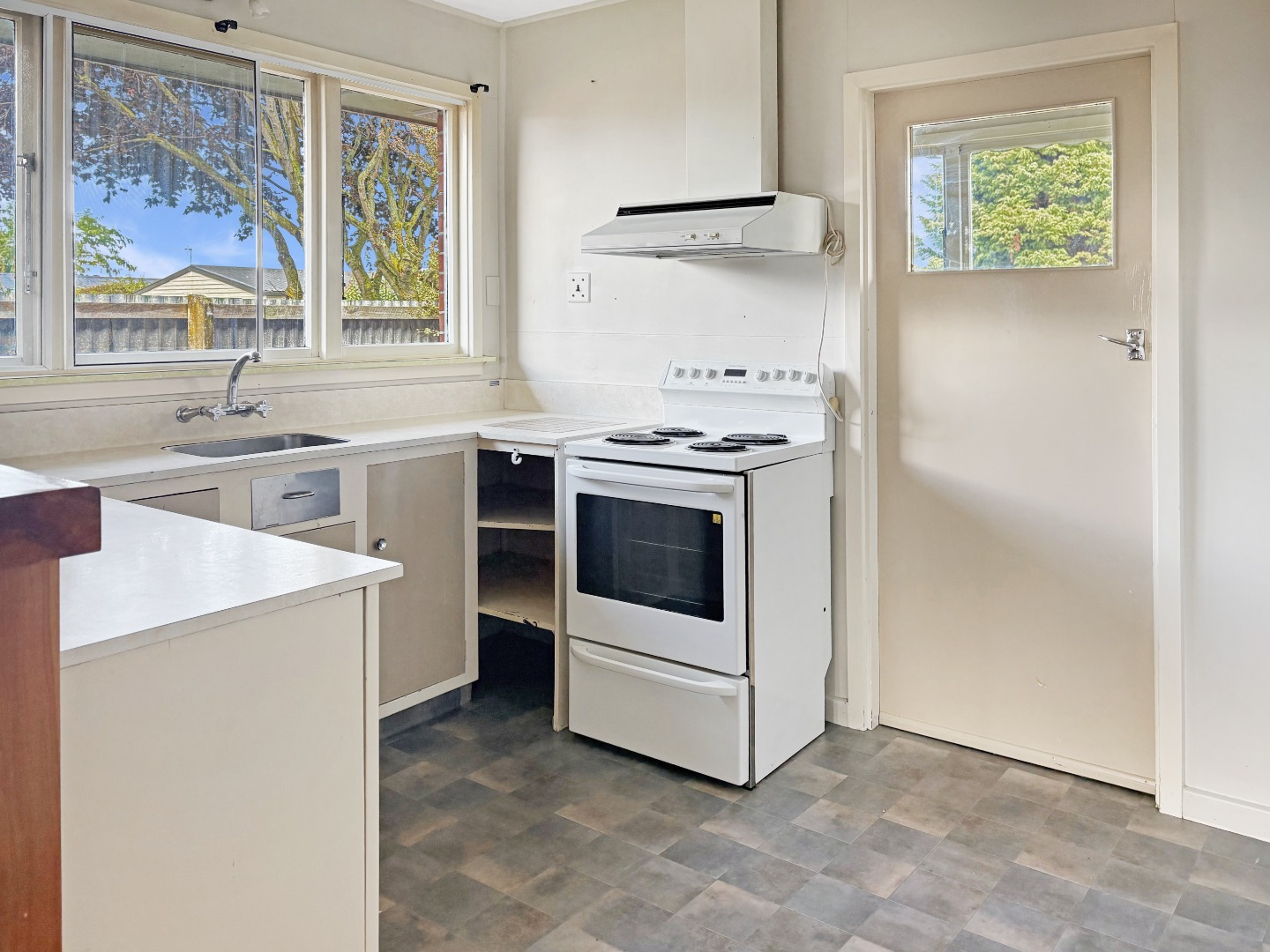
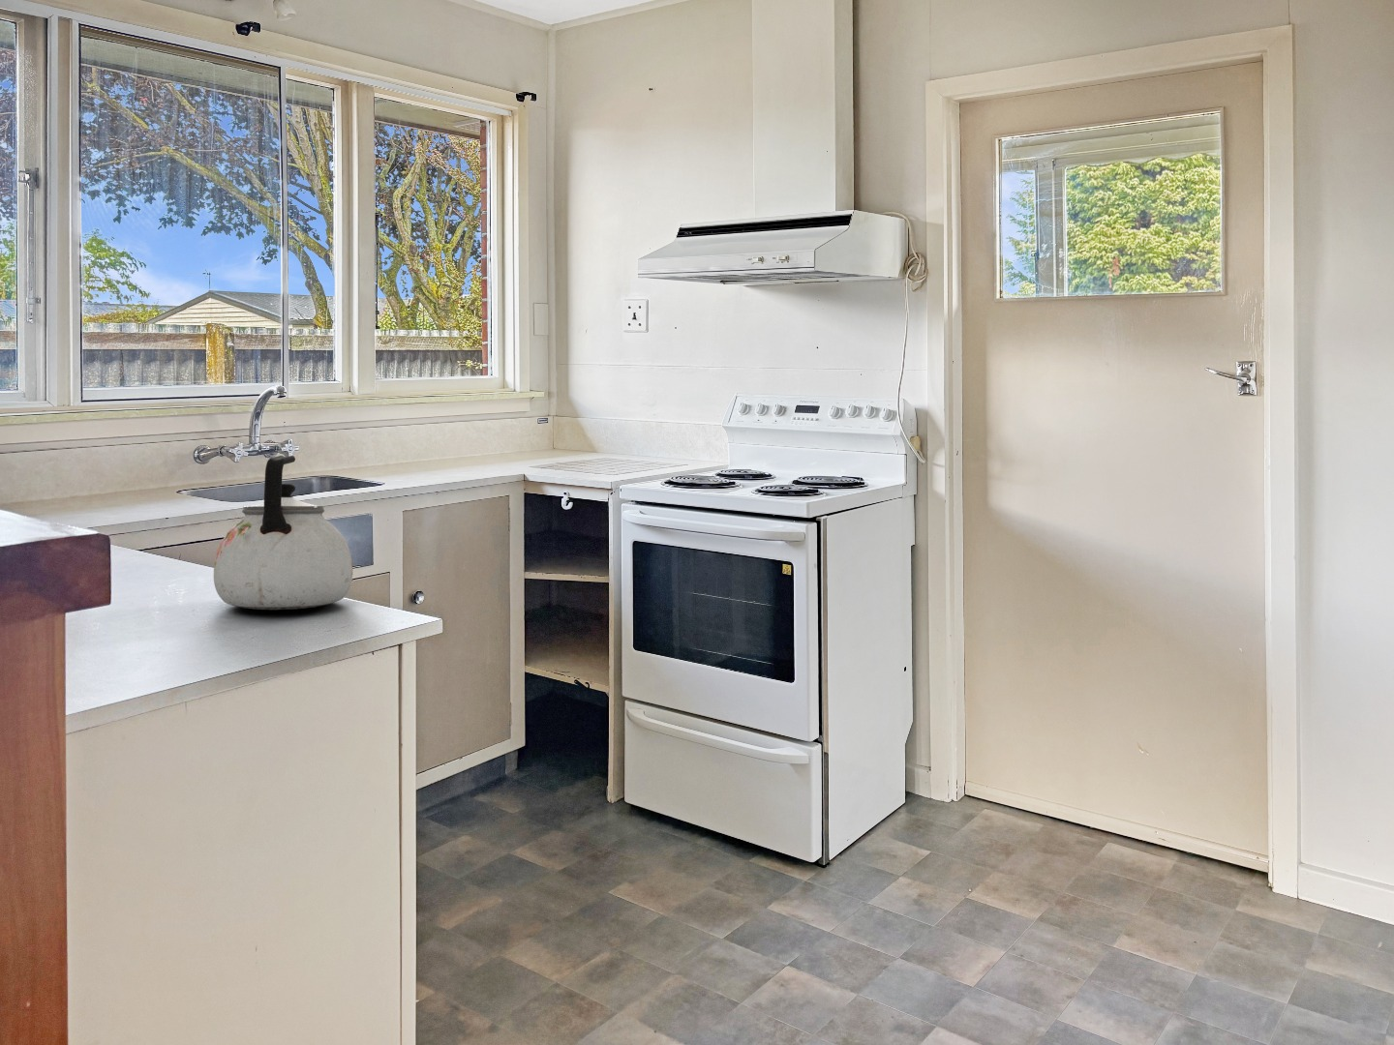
+ kettle (283, 530)
